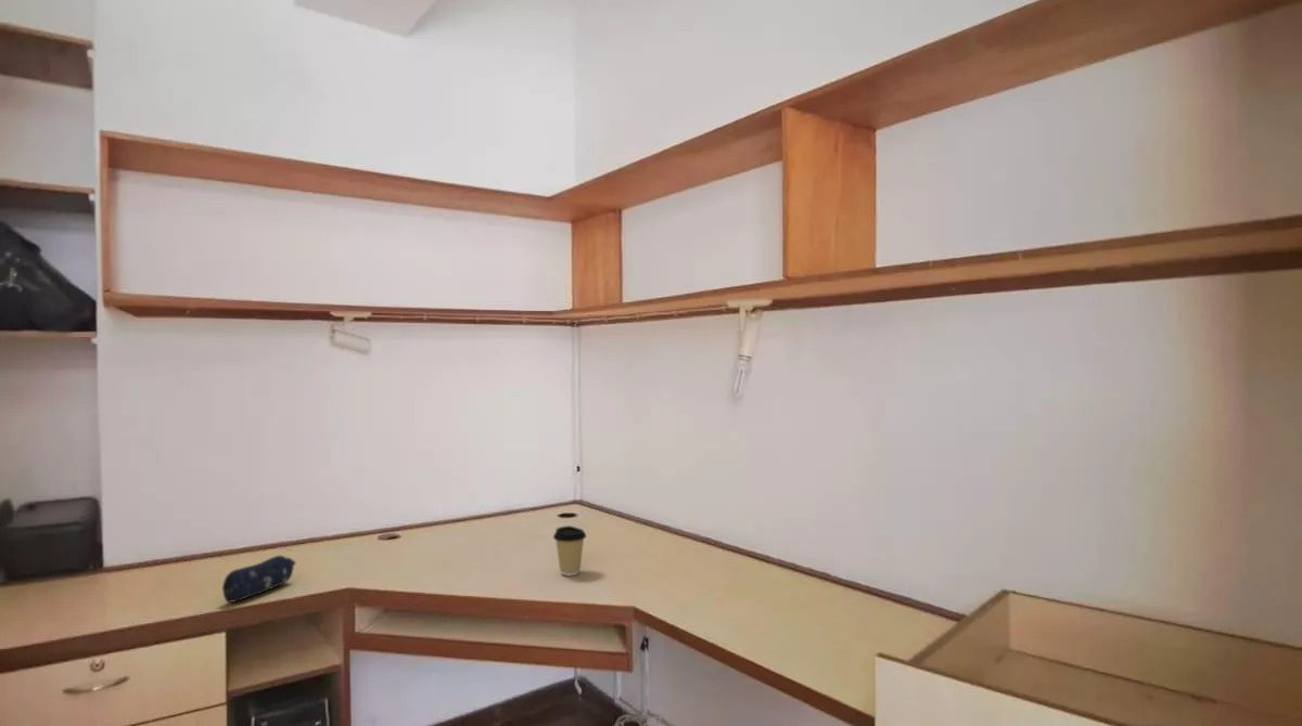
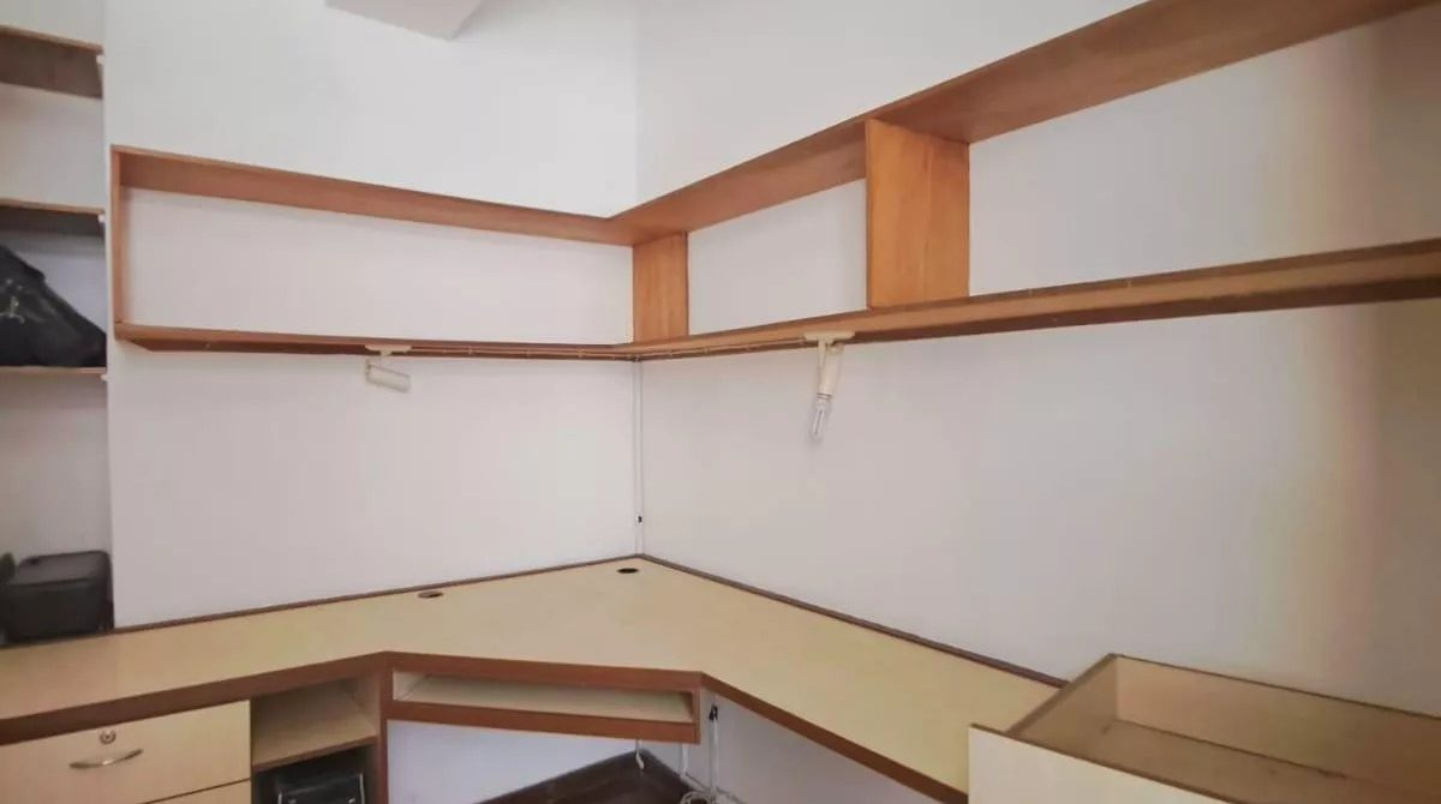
- coffee cup (570, 550)
- pencil case (259, 578)
